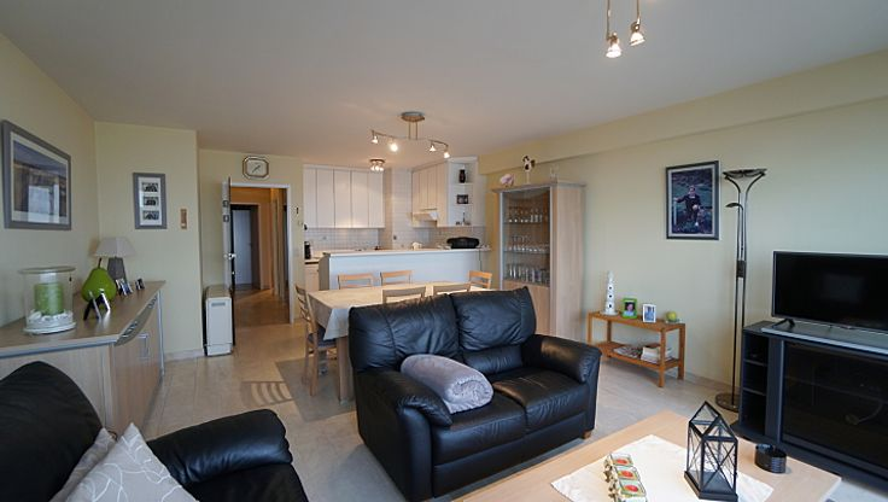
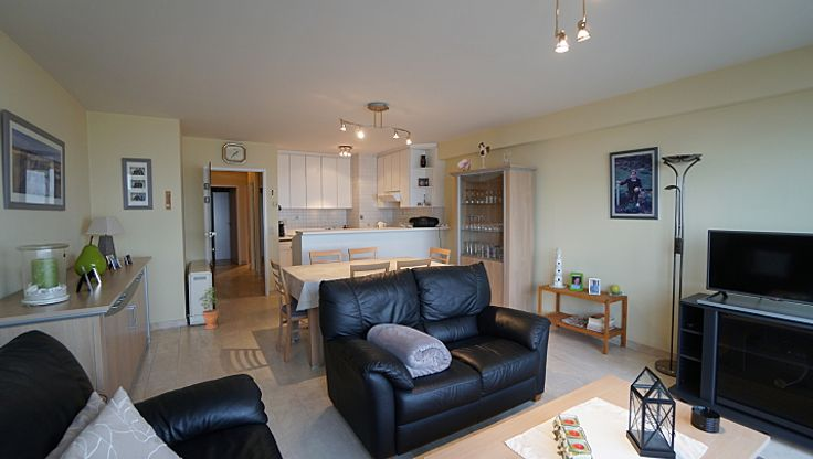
+ potted plant (208, 307)
